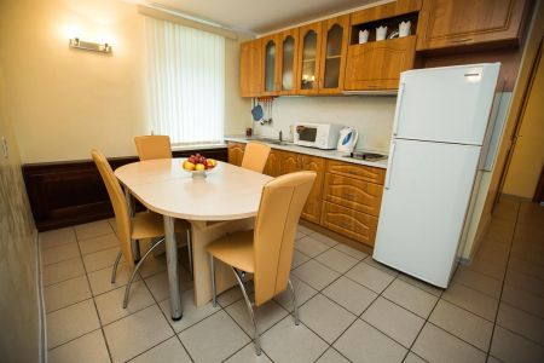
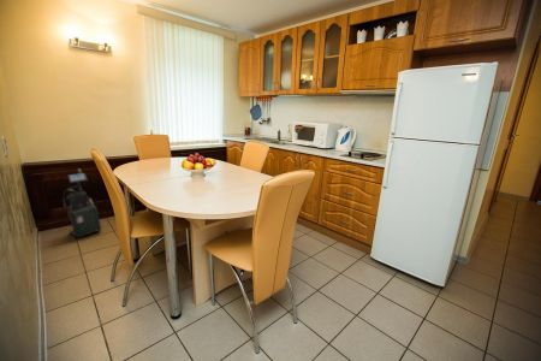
+ vacuum cleaner (81, 202)
